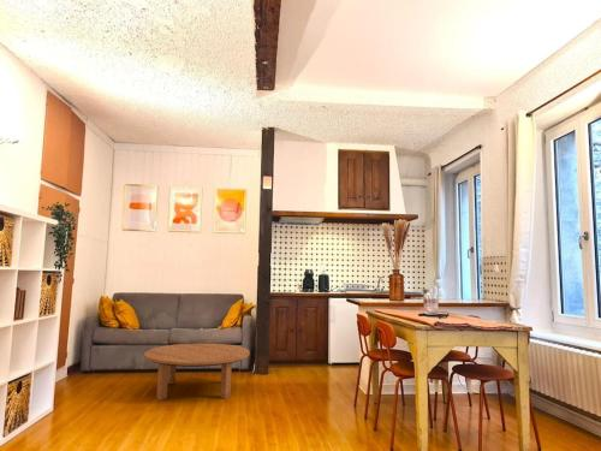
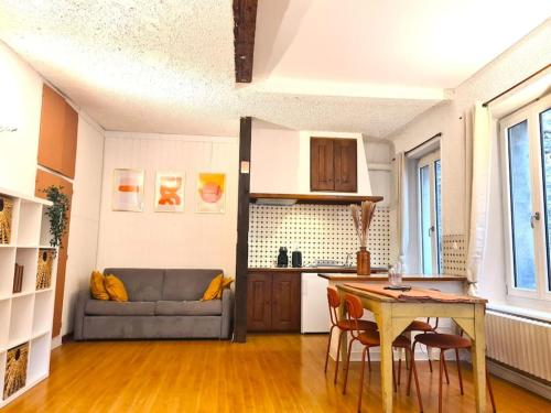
- coffee table (197, 366)
